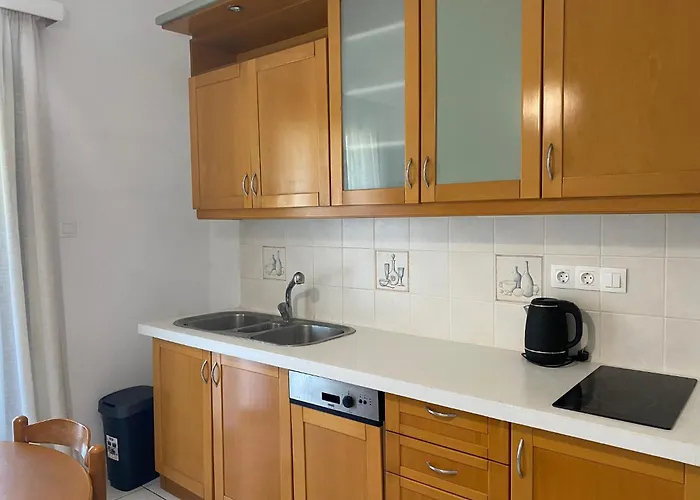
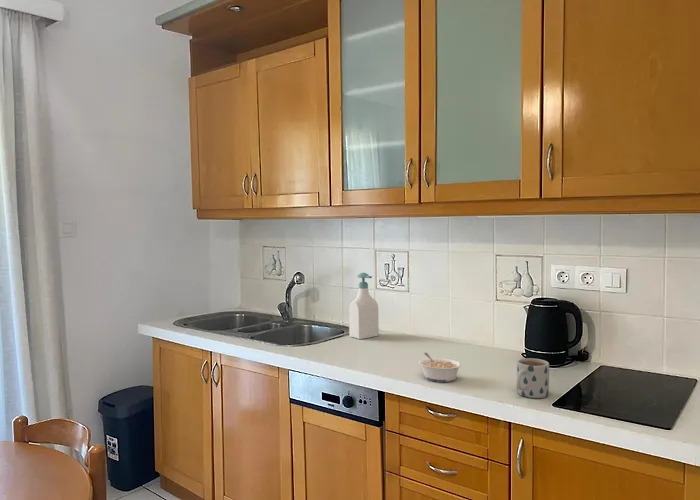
+ soap bottle (365, 304)
+ mug (529, 379)
+ legume (438, 368)
